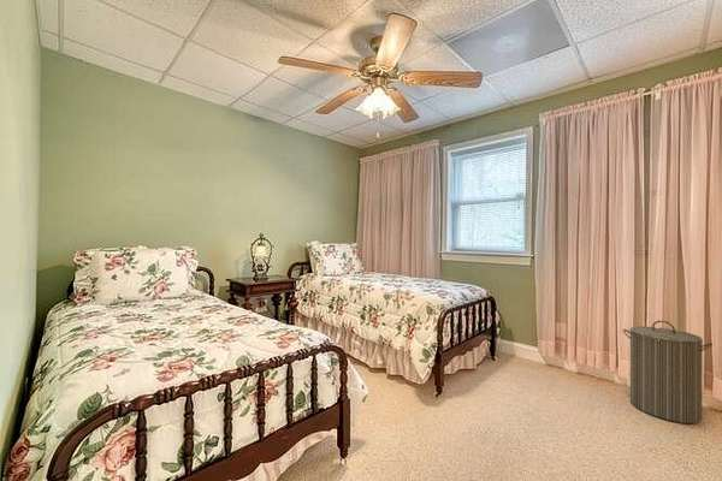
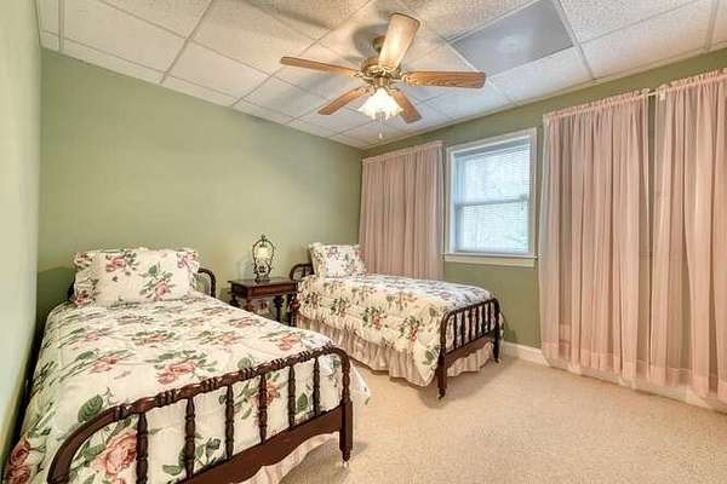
- laundry hamper (664, 364)
